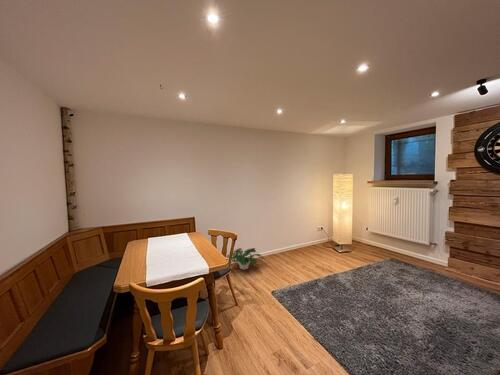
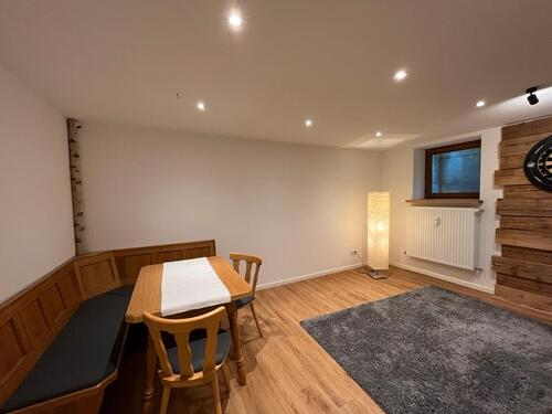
- potted plant (243, 261)
